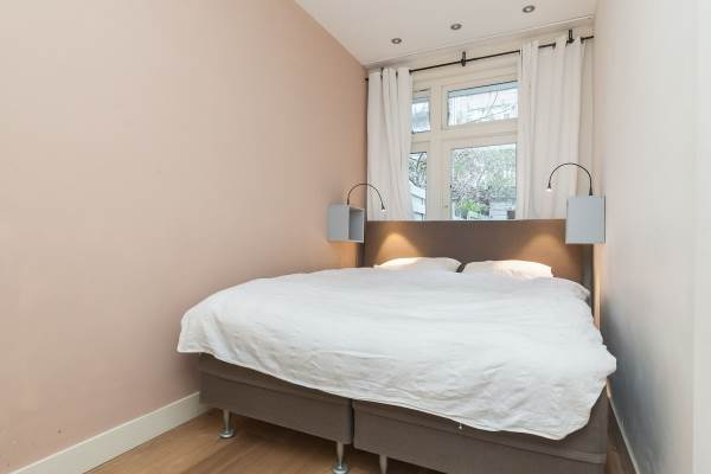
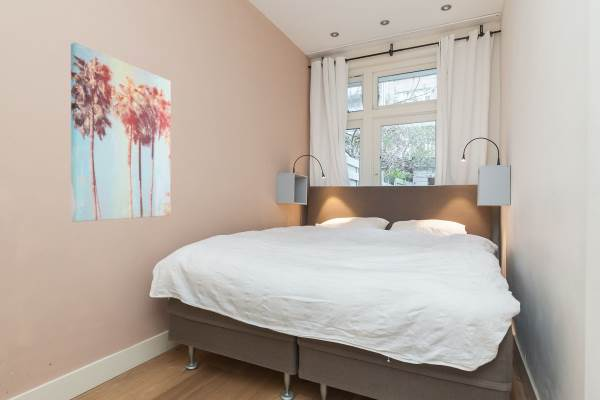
+ wall art (127, 141)
